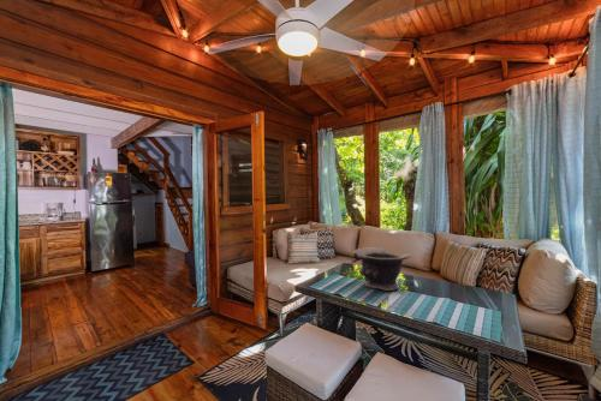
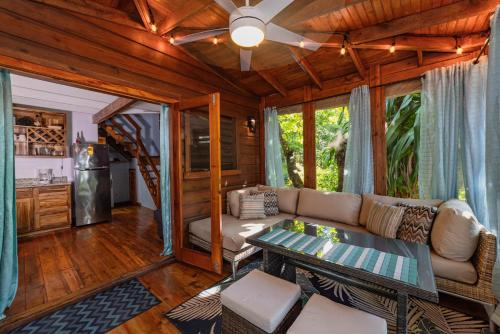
- decorative bowl (380, 268)
